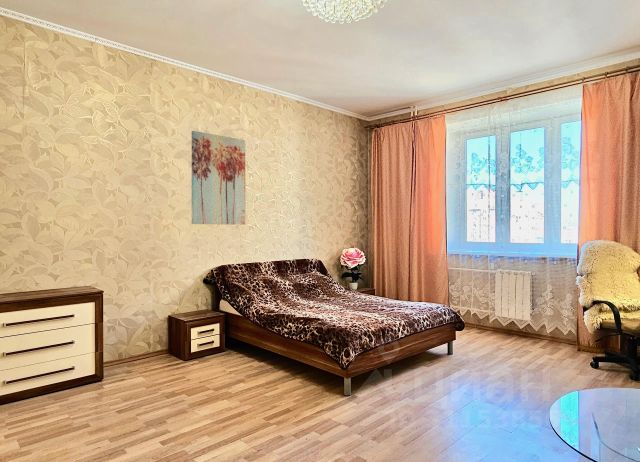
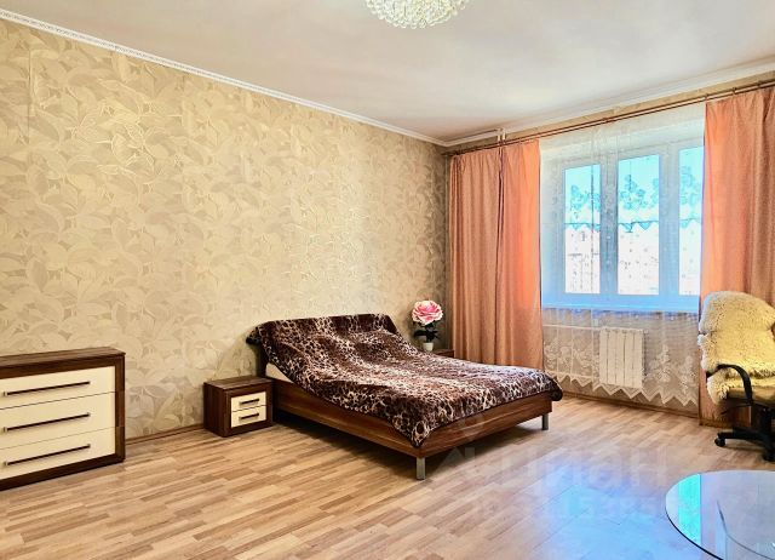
- wall art (219, 180)
